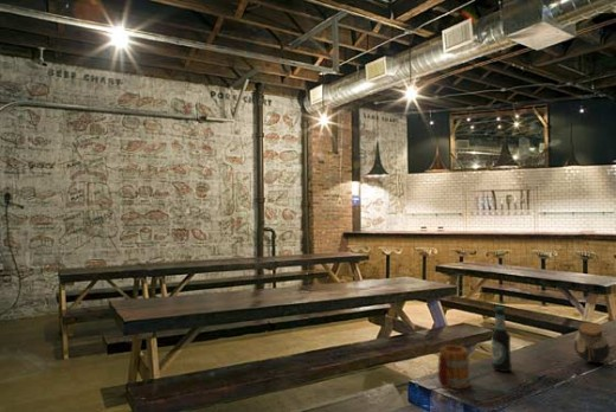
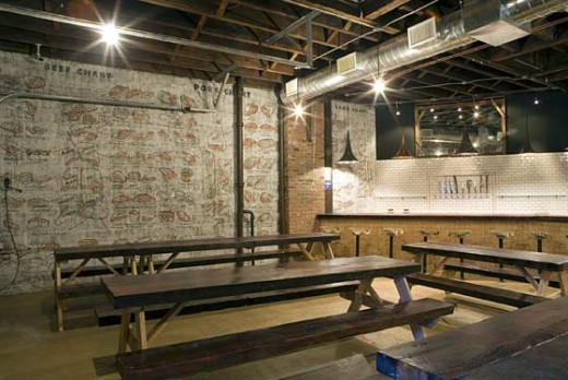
- bottle (500, 337)
- mug (450, 365)
- jar (589, 342)
